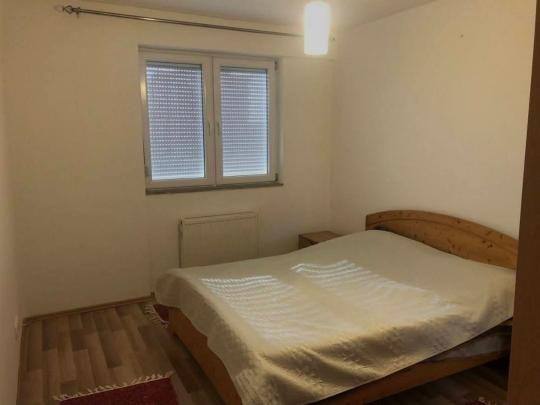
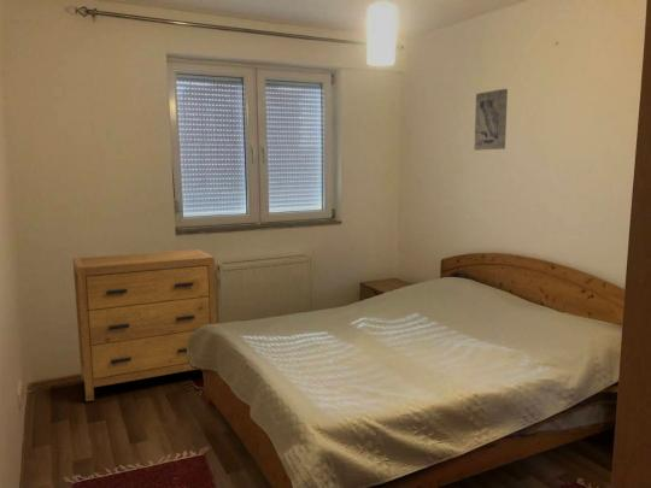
+ wall art (489, 120)
+ dresser (147, 318)
